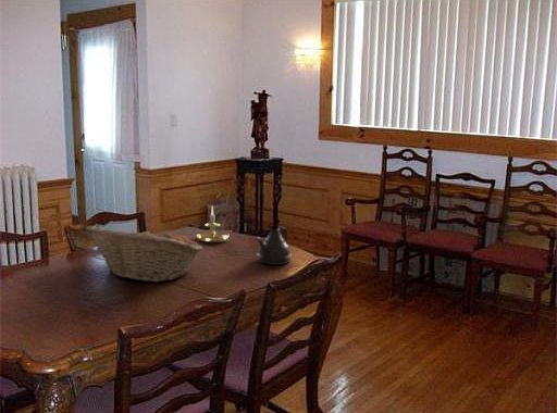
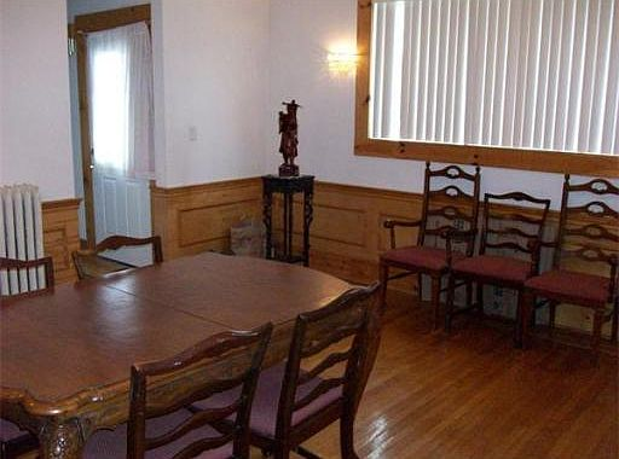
- teapot (270, 246)
- fruit basket (144, 247)
- candle holder (214, 223)
